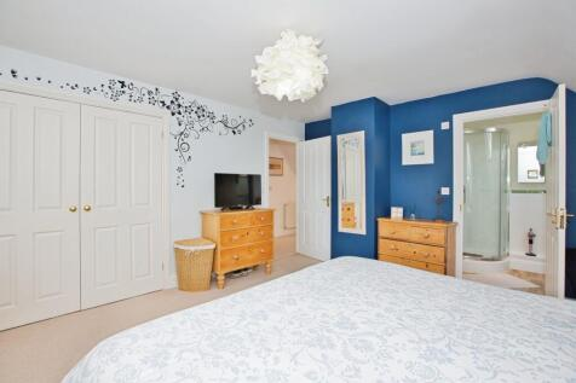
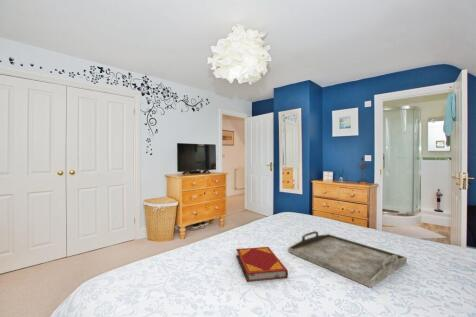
+ serving tray (344, 250)
+ hardback book (259, 262)
